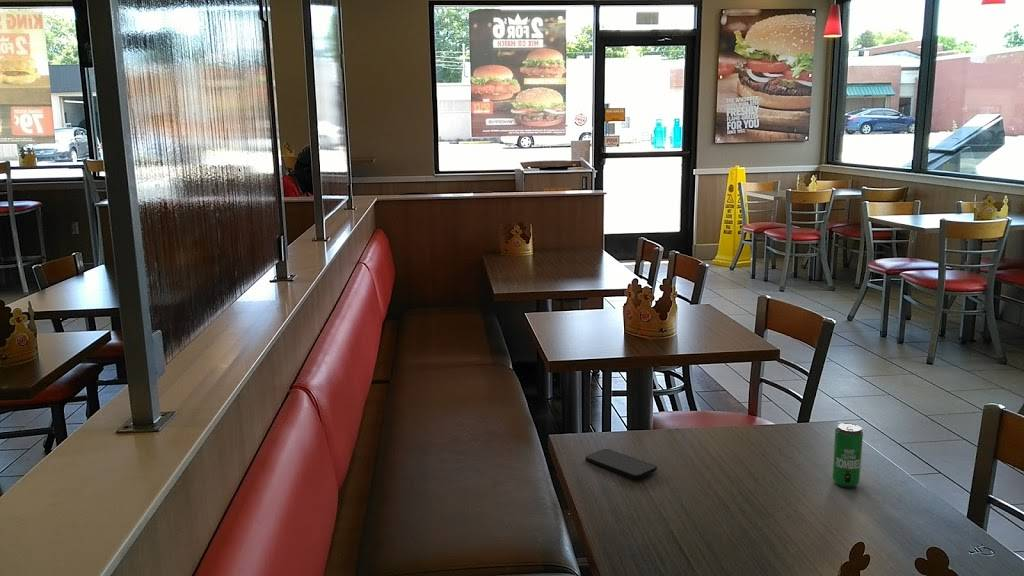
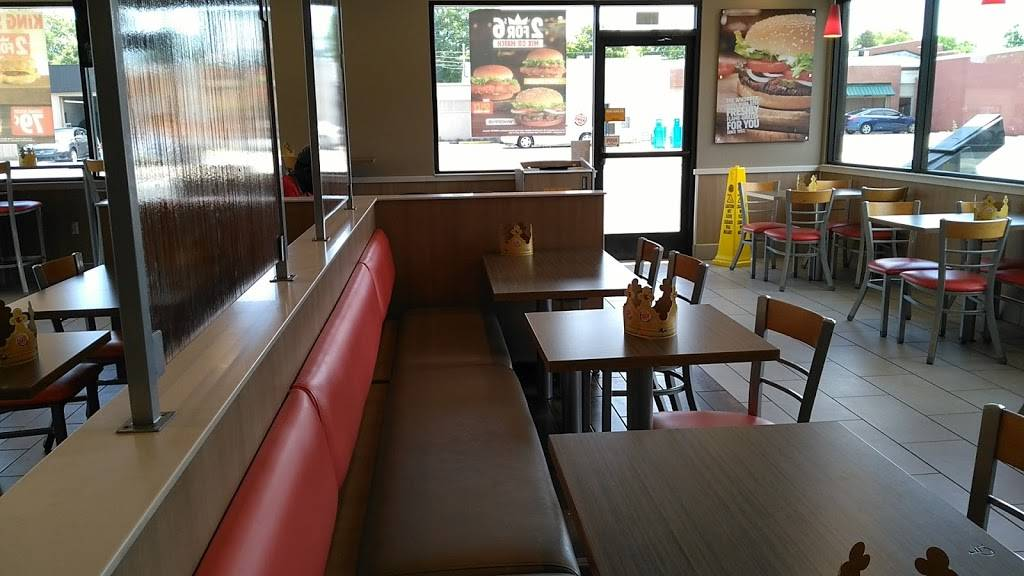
- smartphone (620, 463)
- beverage can (847, 455)
